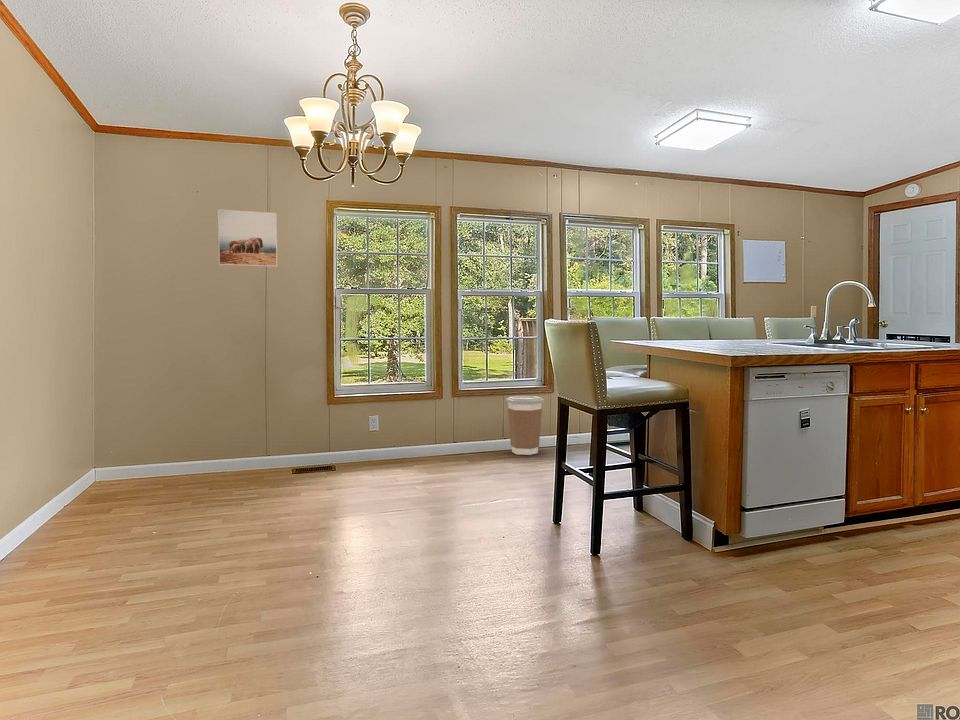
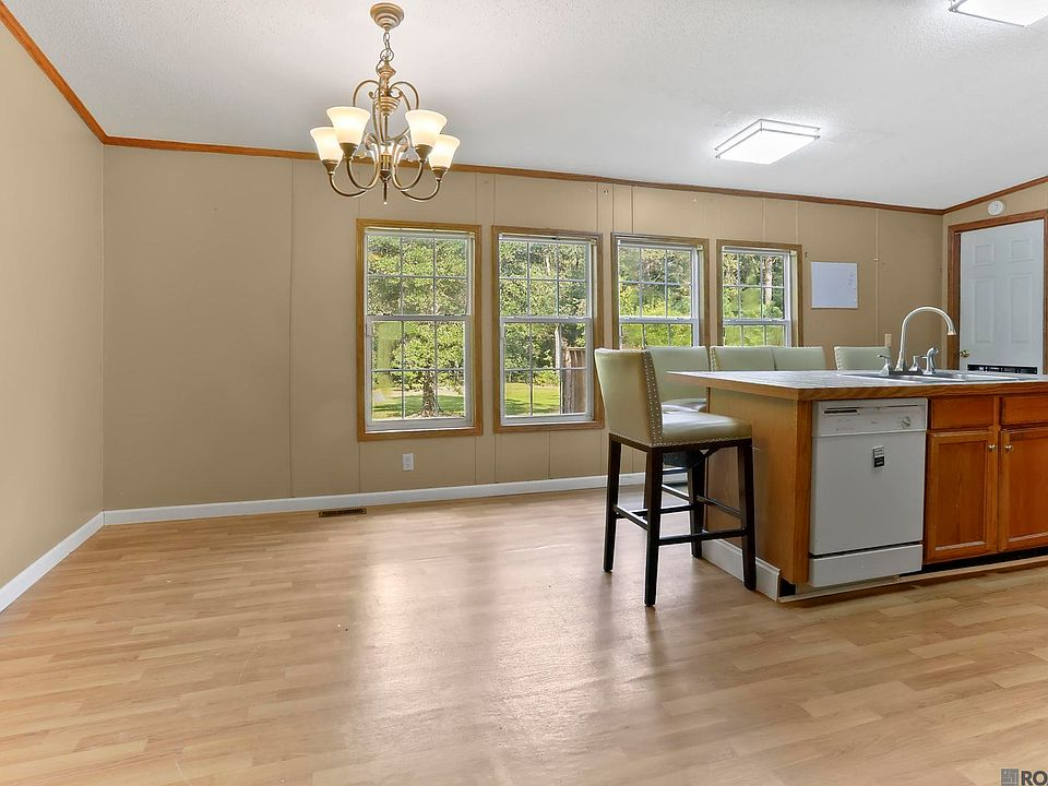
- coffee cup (524, 424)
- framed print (248, 238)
